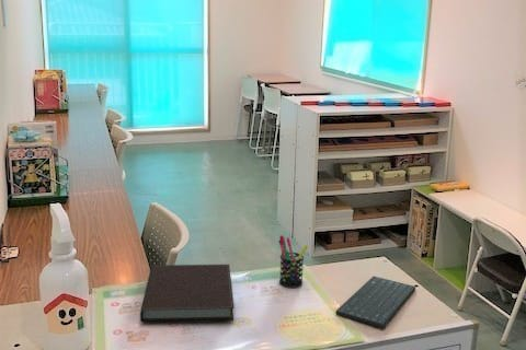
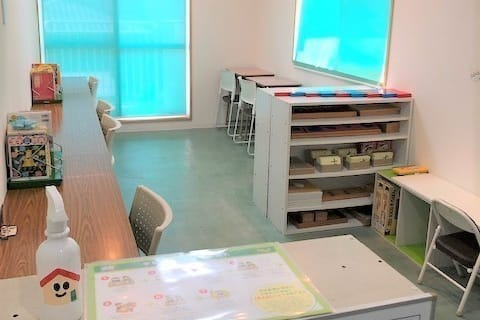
- pen holder (289, 260)
- notebook (188, 290)
- keyboard (377, 299)
